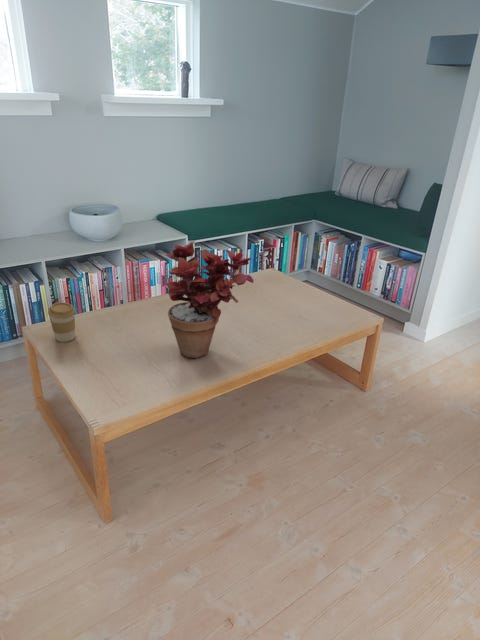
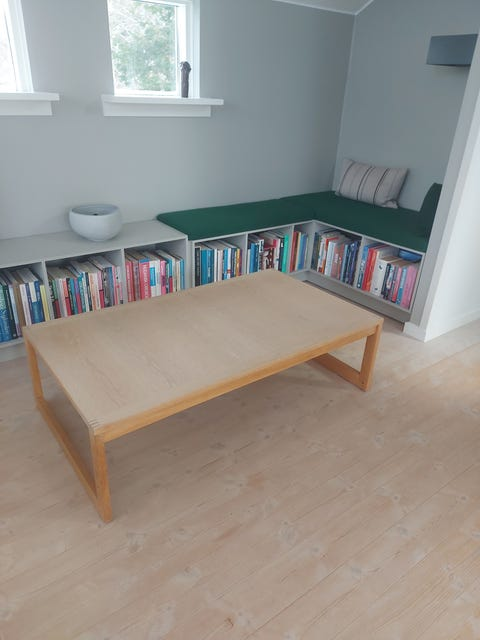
- coffee cup (63, 321)
- potted plant (202, 301)
